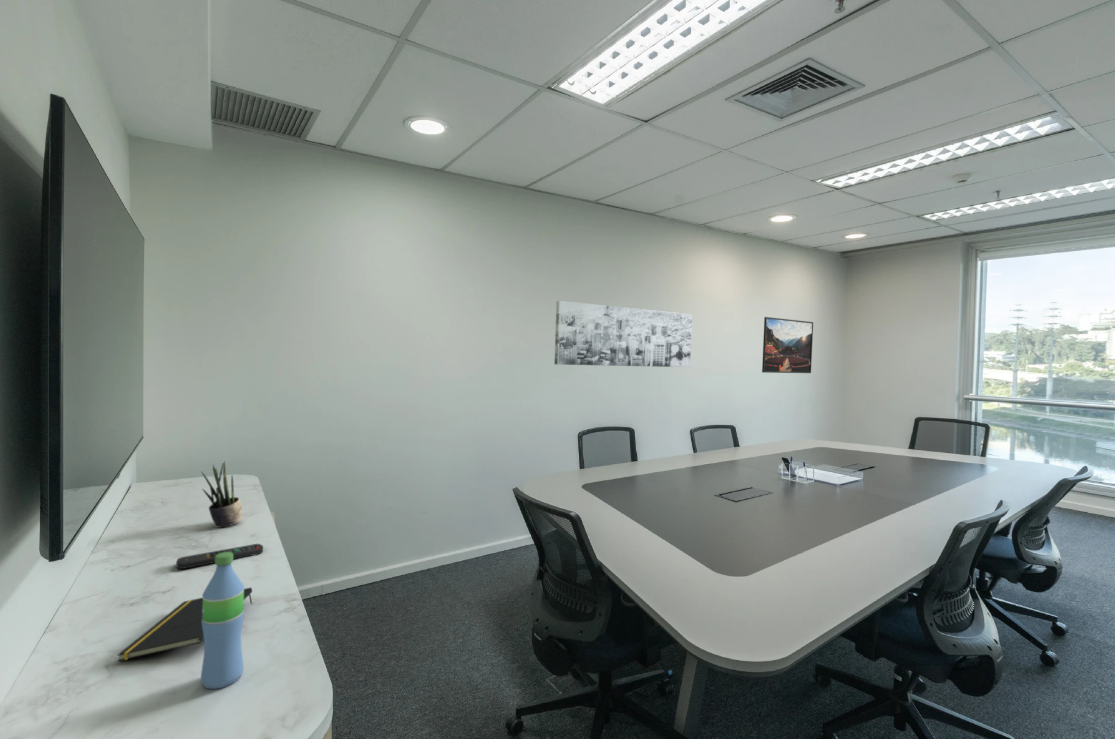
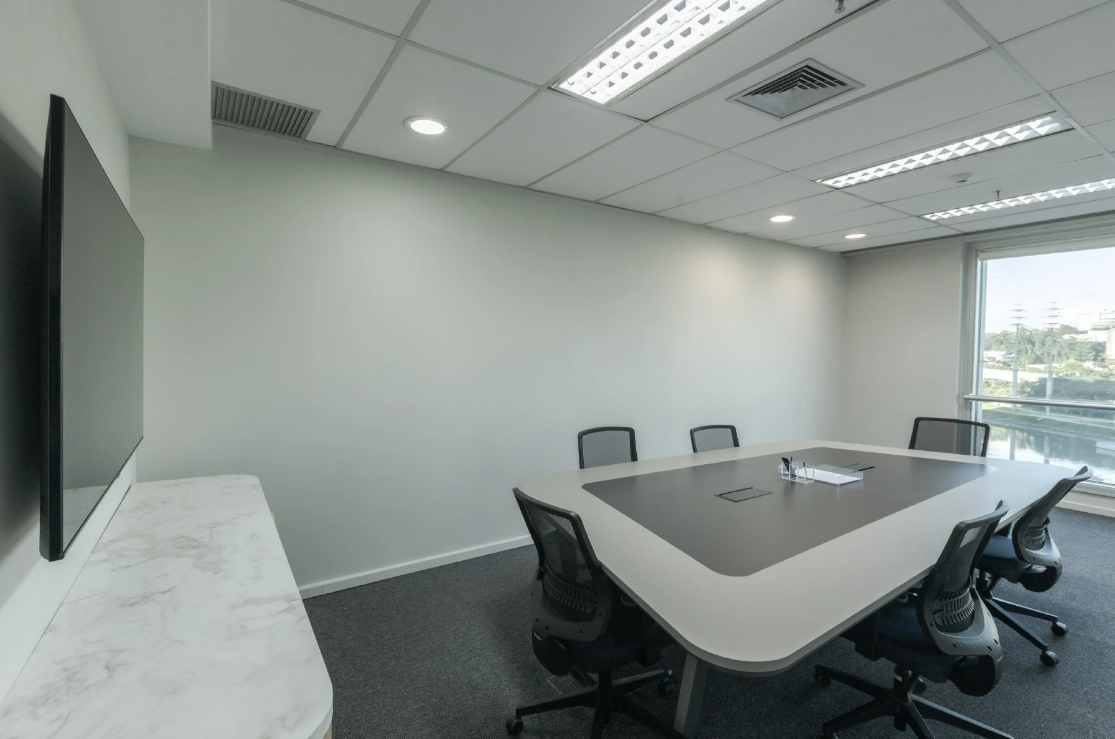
- remote control (219, 553)
- potted plant (221, 492)
- water bottle (223, 616)
- wall art (629, 337)
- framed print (788, 346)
- notepad (191, 620)
